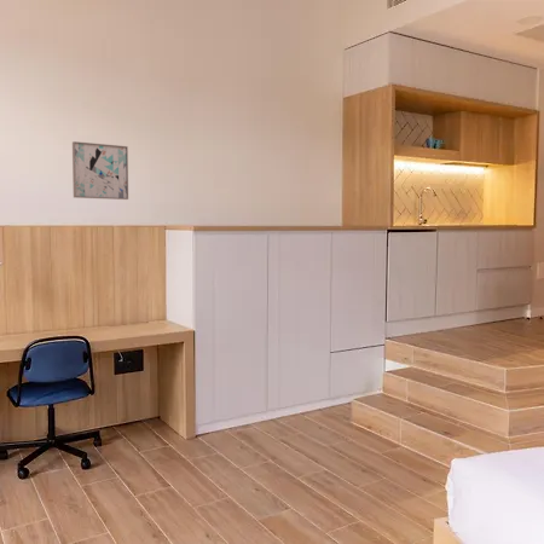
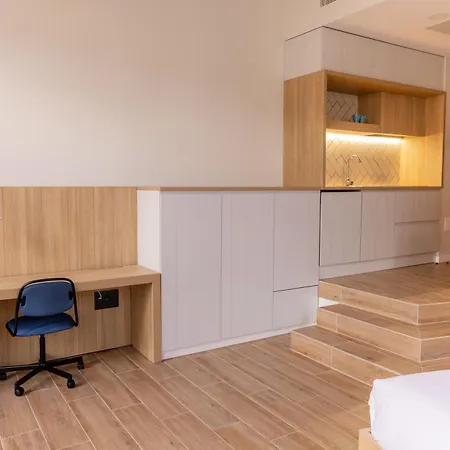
- wall art (100, 170)
